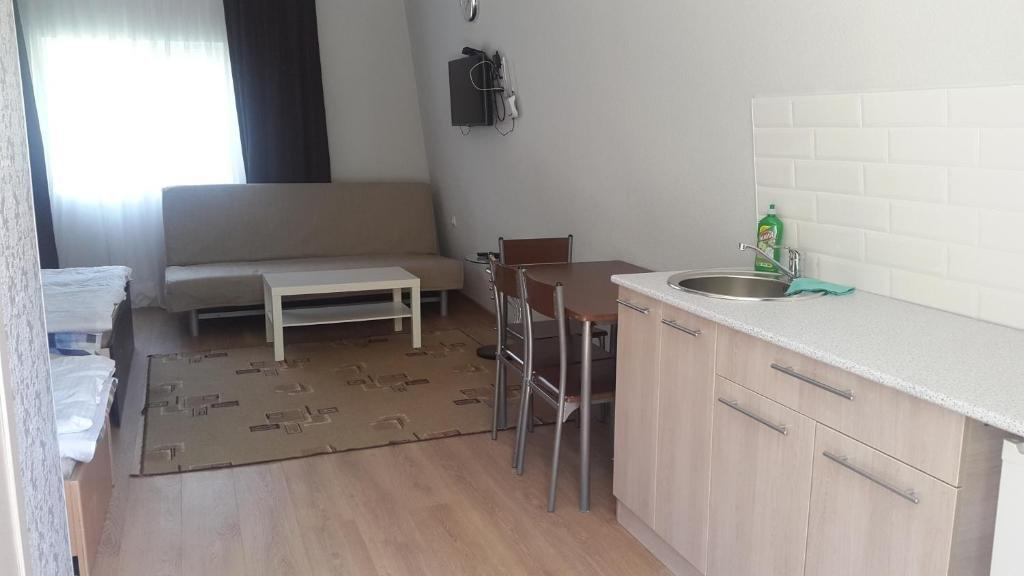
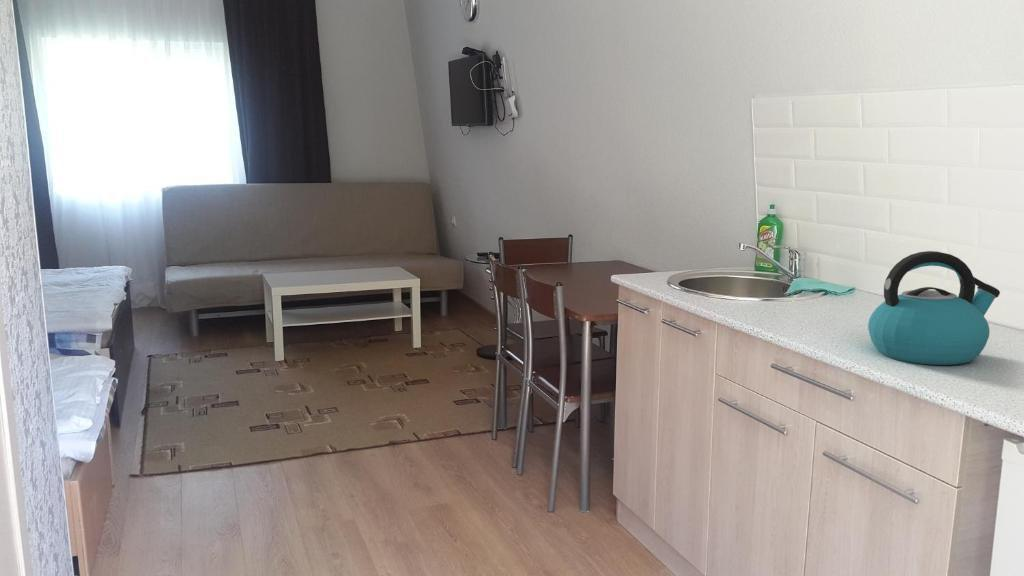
+ kettle (936, 303)
